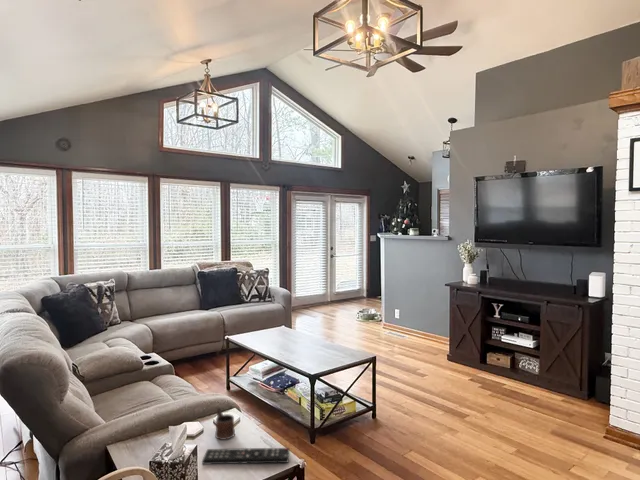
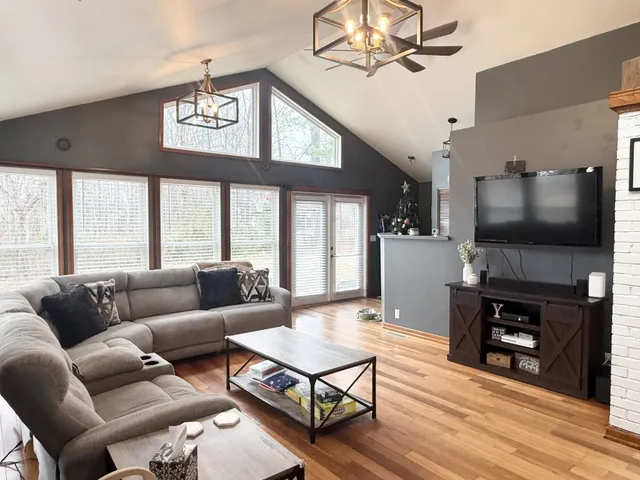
- mug (223, 422)
- remote control (247, 455)
